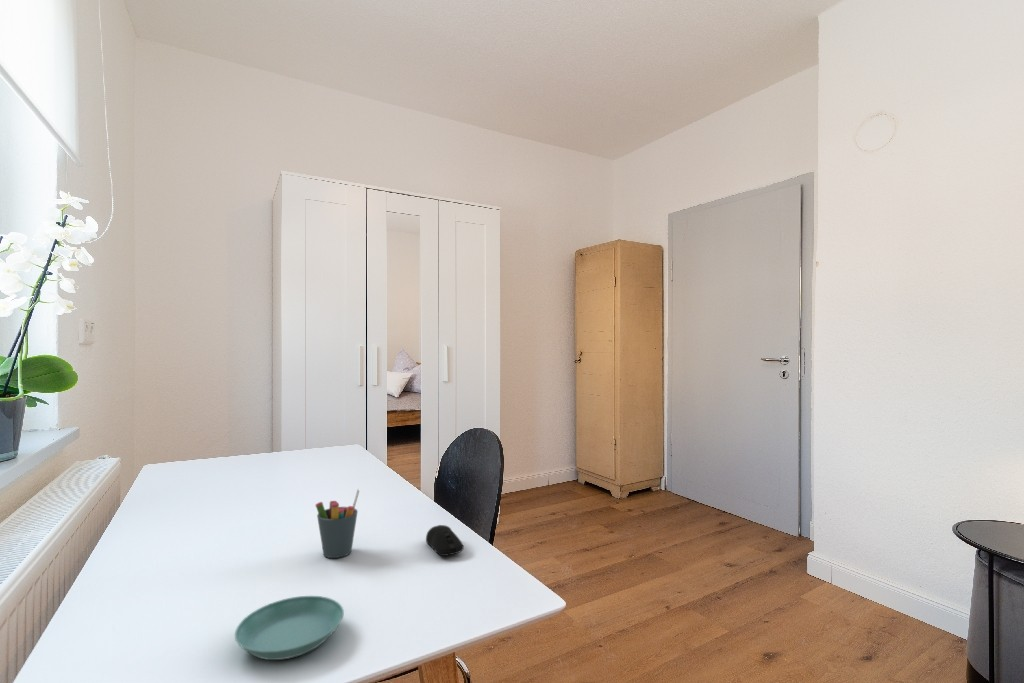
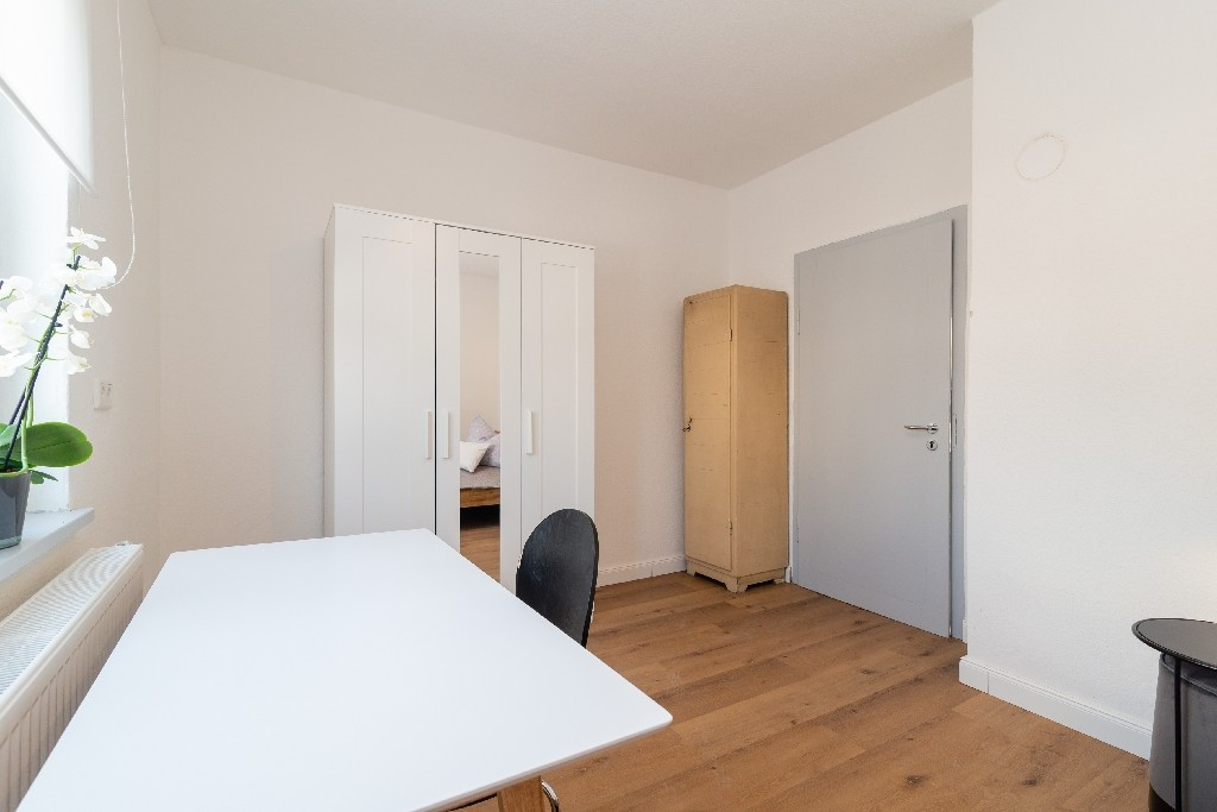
- computer mouse (443, 538)
- pen holder (337, 522)
- saucer (291, 629)
